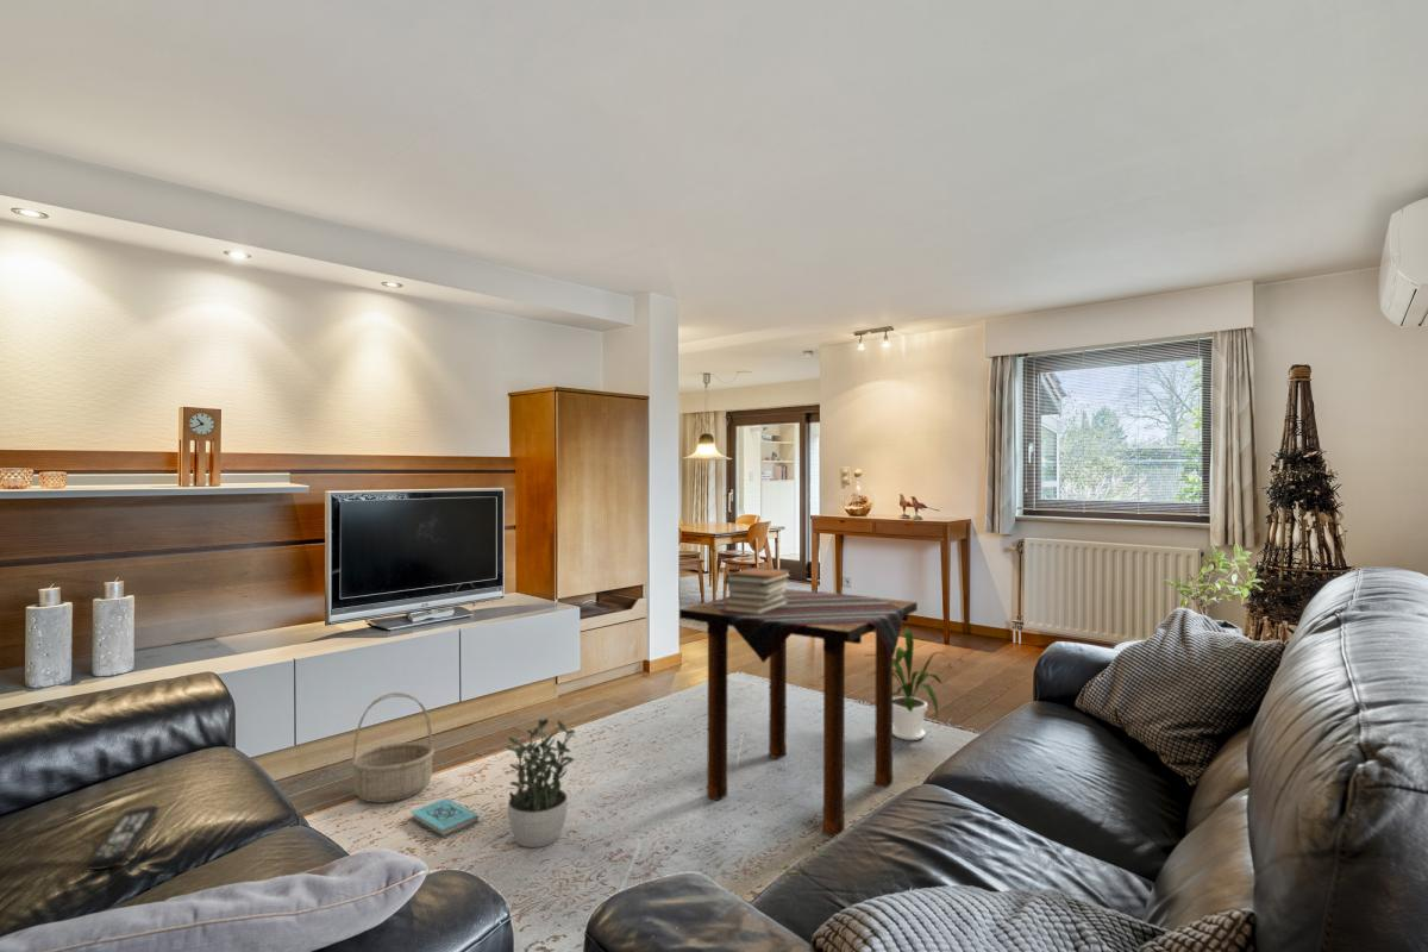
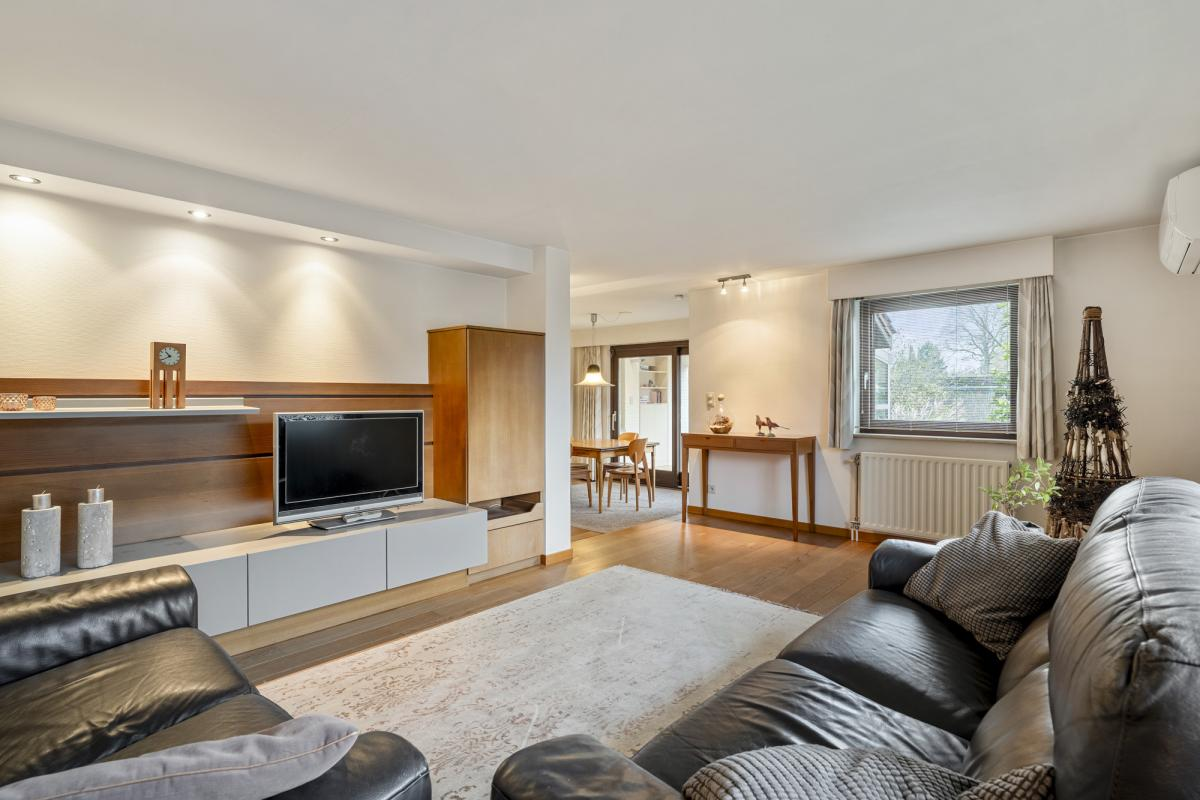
- potted plant (541, 779)
- basket (393, 744)
- book (444, 816)
- side table (785, 696)
- book stack (758, 588)
- remote control (125, 835)
- house plant (906, 683)
